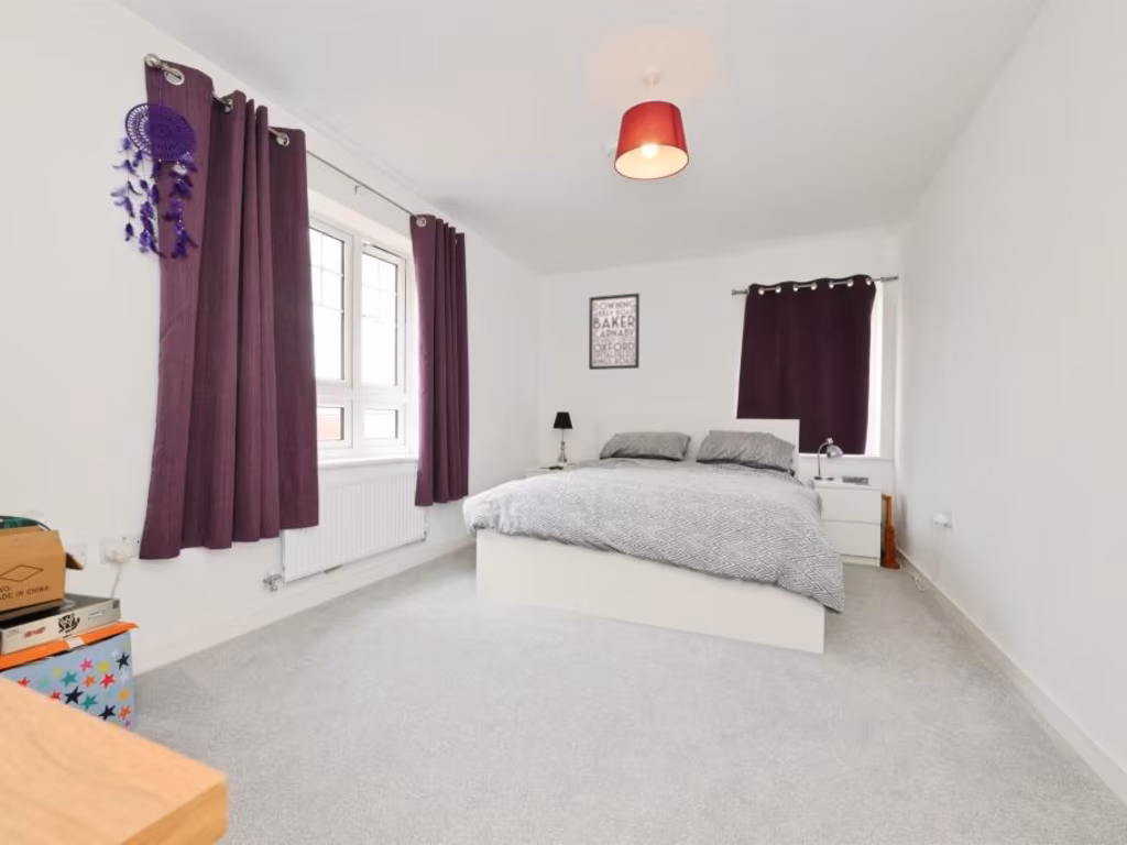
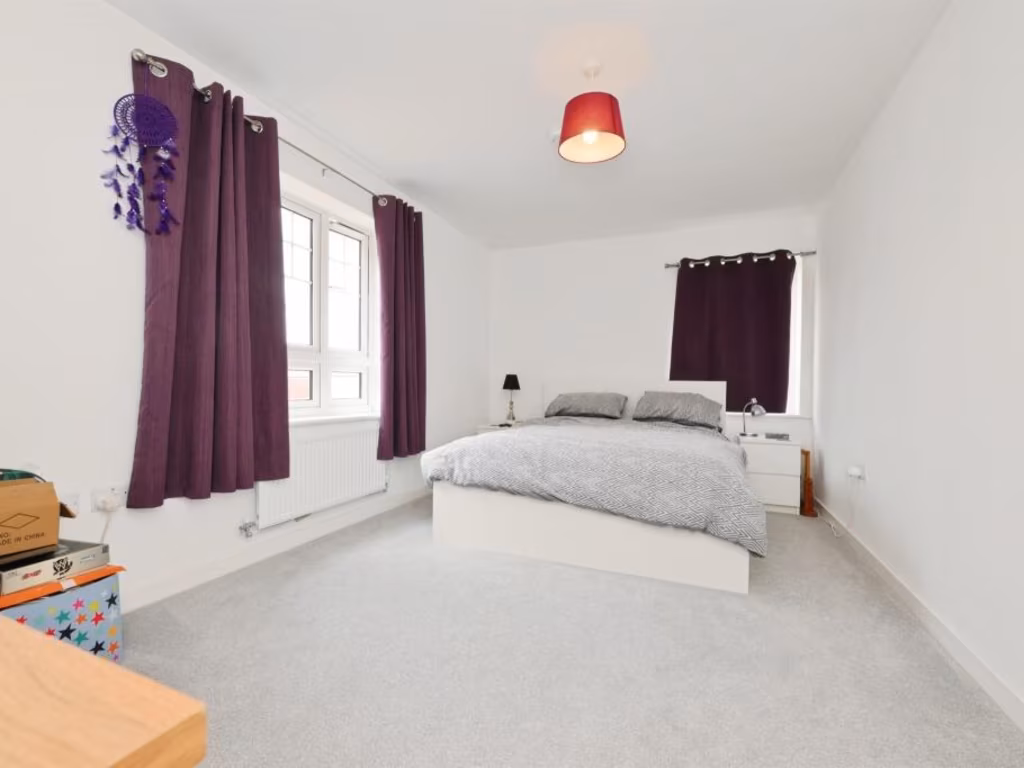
- wall art (613, 331)
